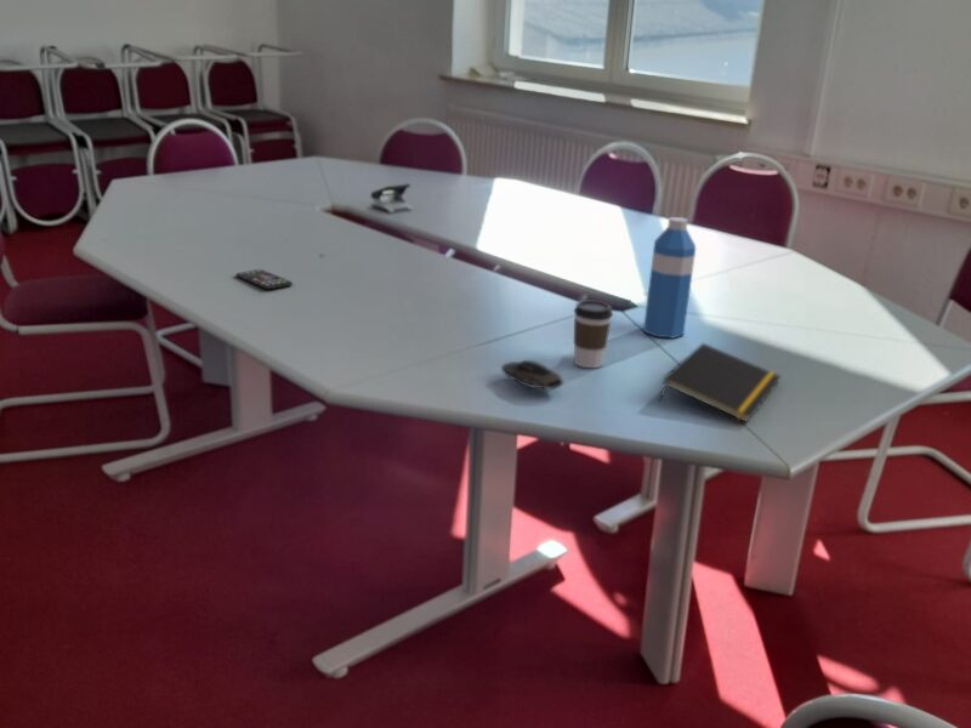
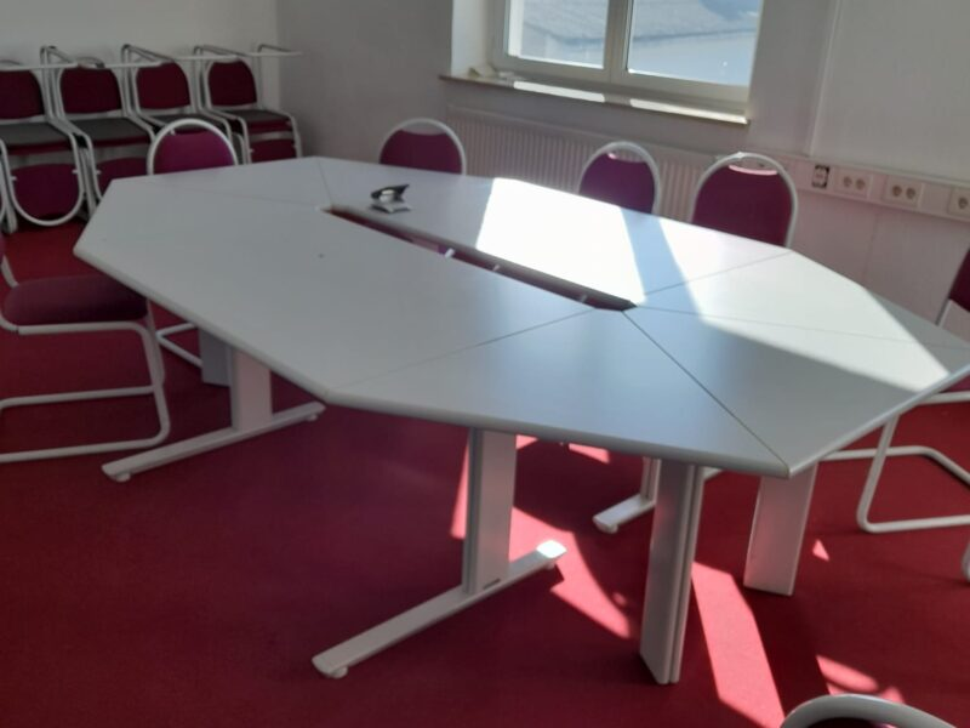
- coffee cup (590, 334)
- notepad (723, 379)
- computer mouse (532, 374)
- smartphone (263, 278)
- water bottle (670, 275)
